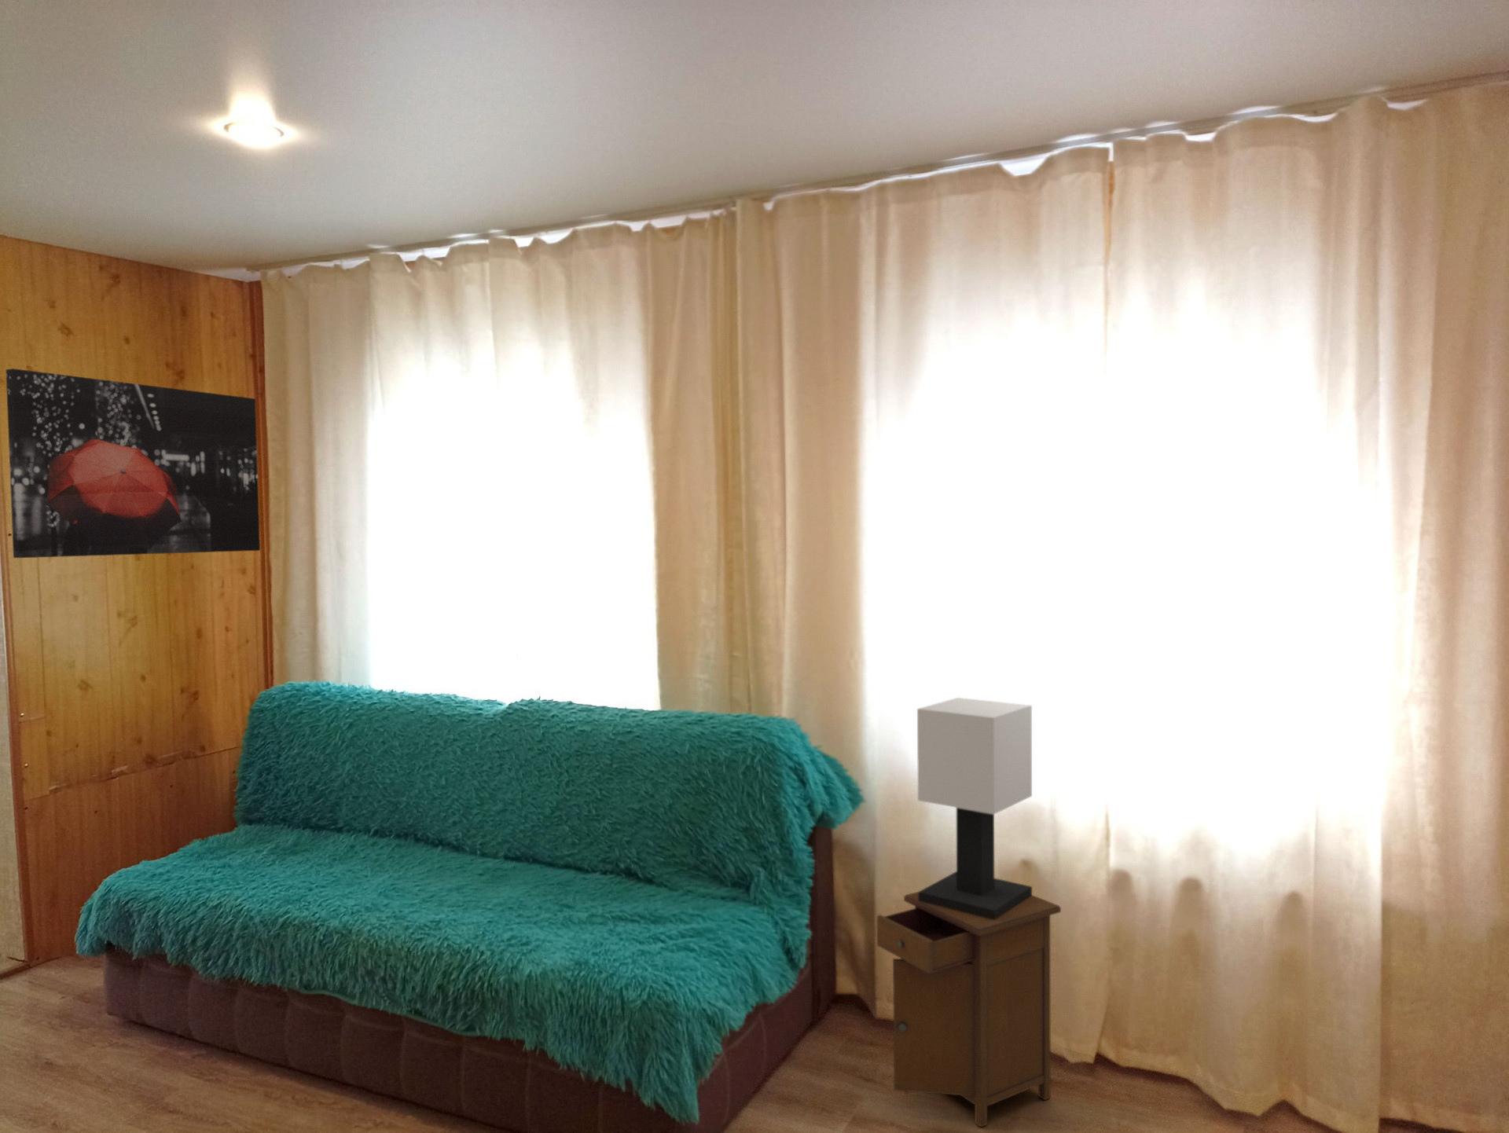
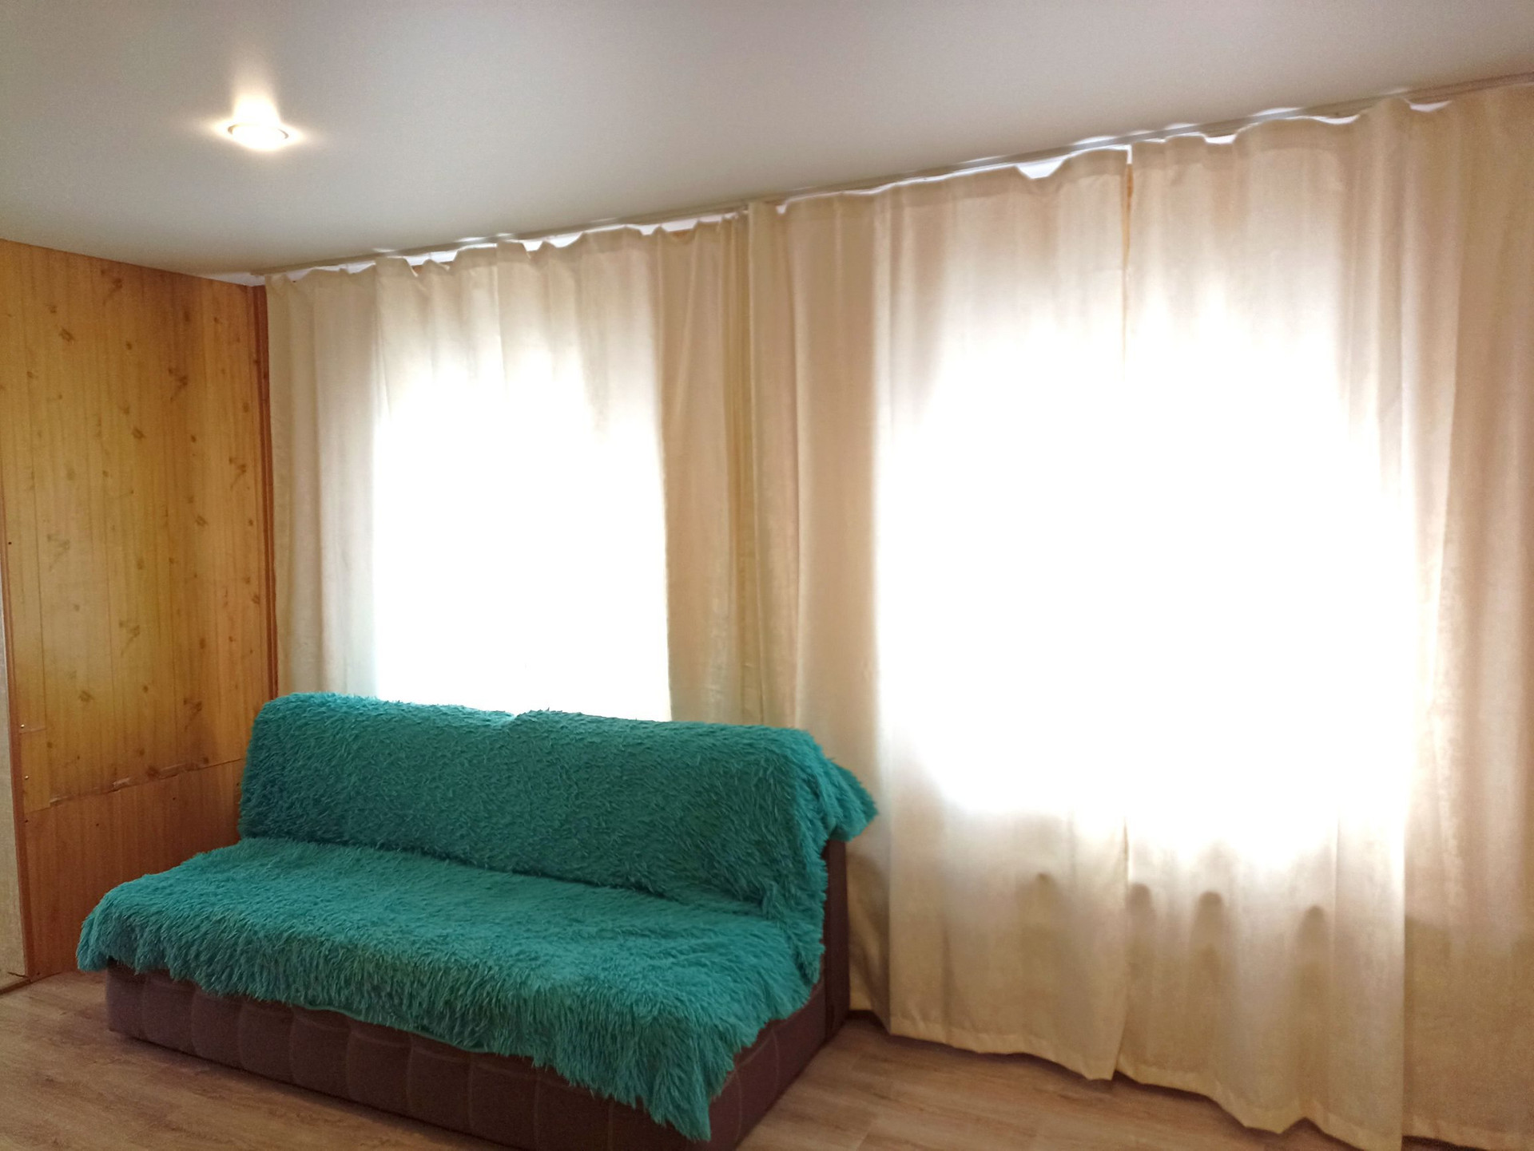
- table lamp (975, 802)
- wall art (146, 470)
- nightstand (962, 1002)
